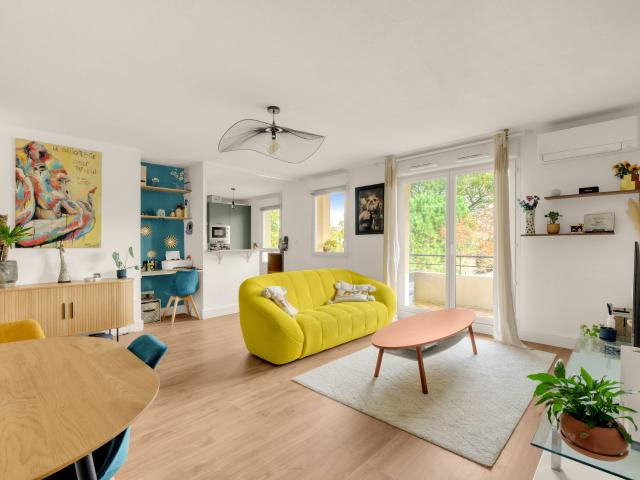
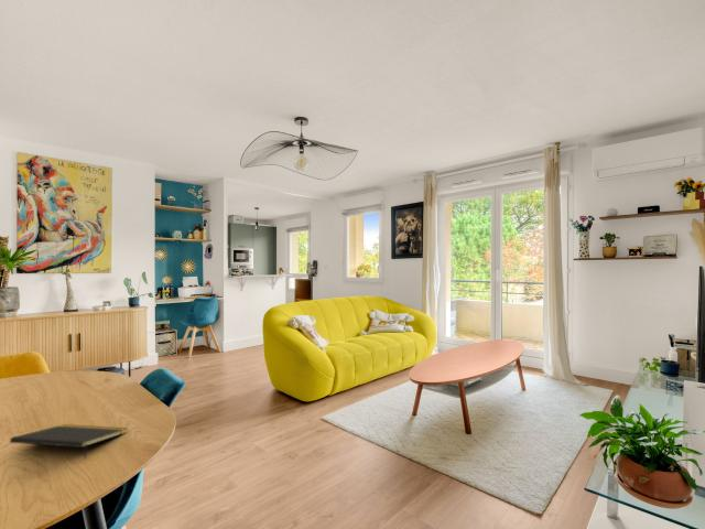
+ notepad (72, 434)
